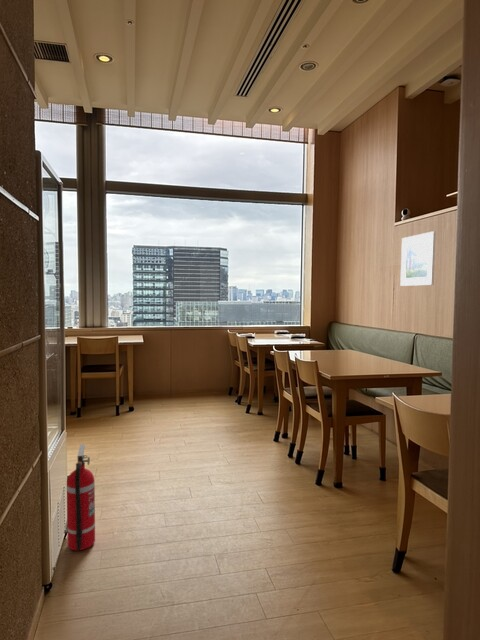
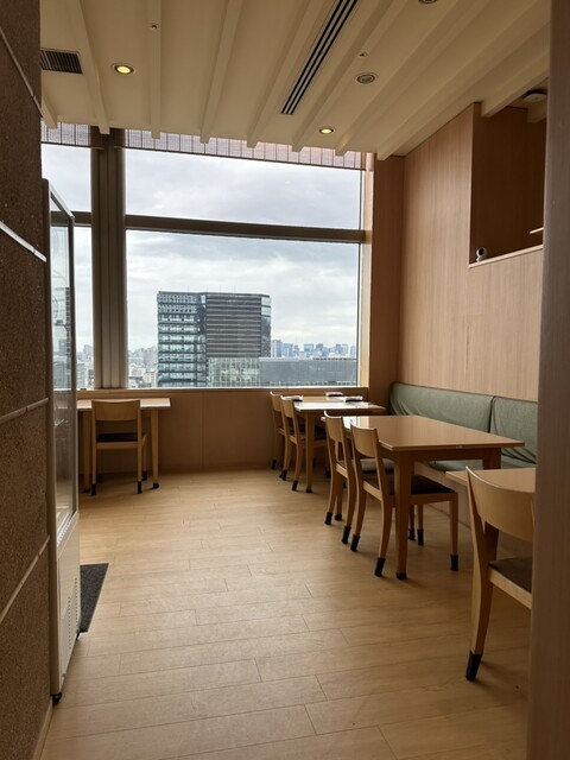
- fire extinguisher (80, 498)
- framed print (416, 260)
